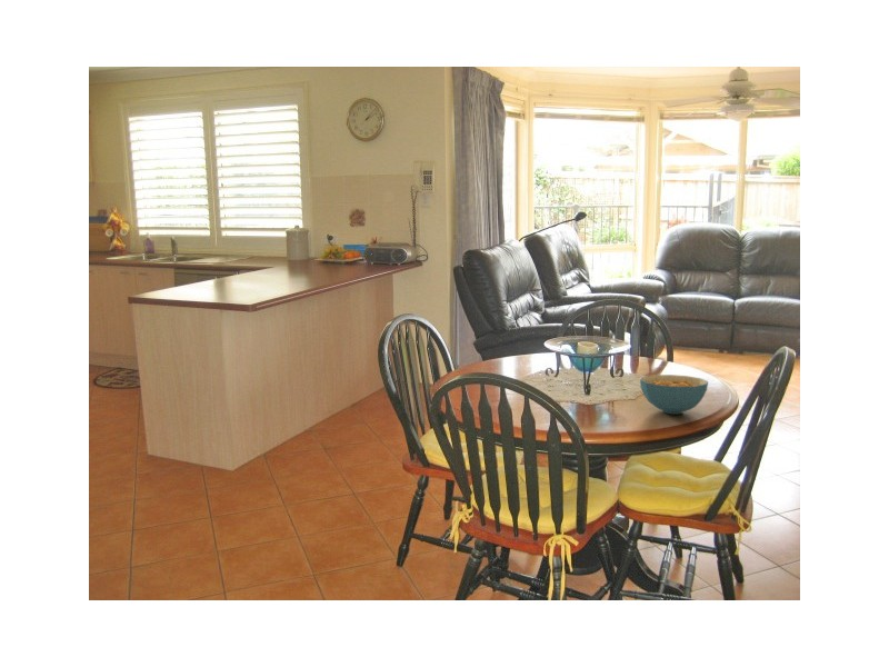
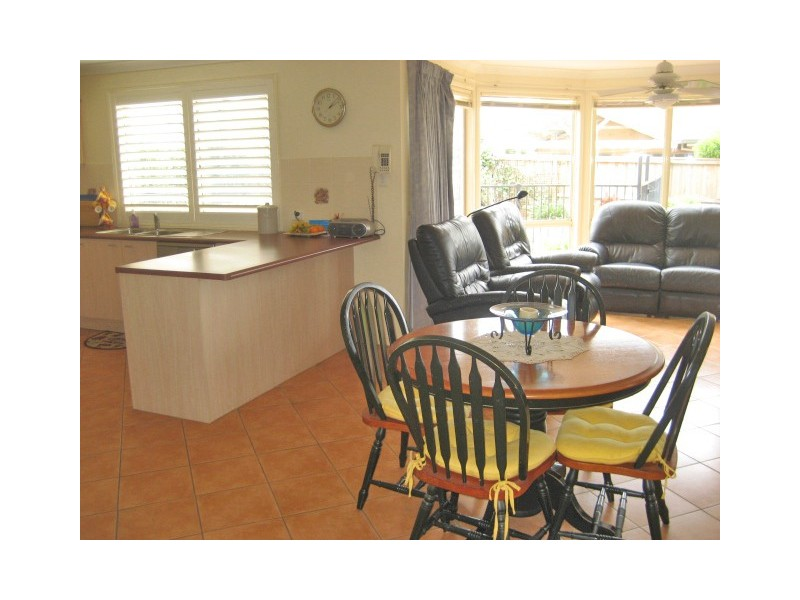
- cereal bowl (672, 396)
